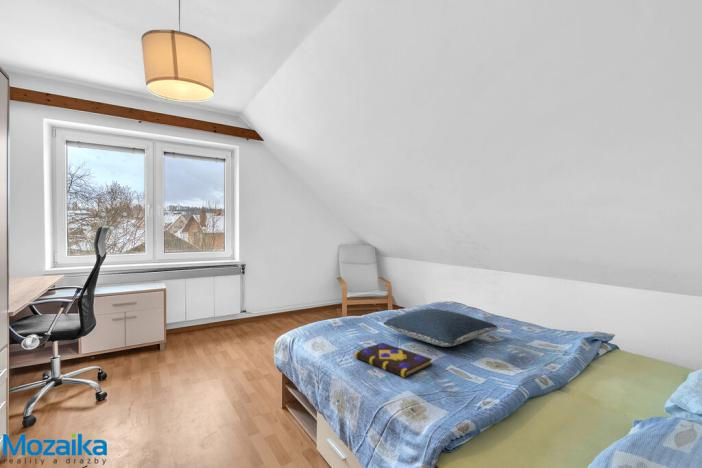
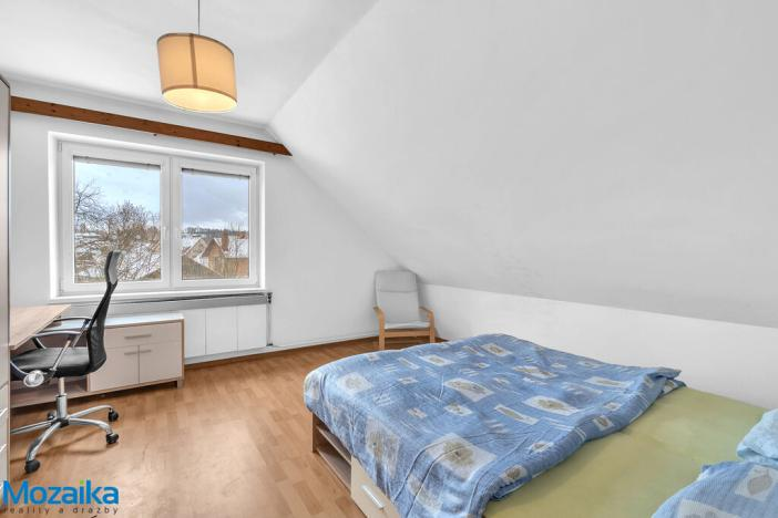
- pillow (438, 325)
- book (393, 356)
